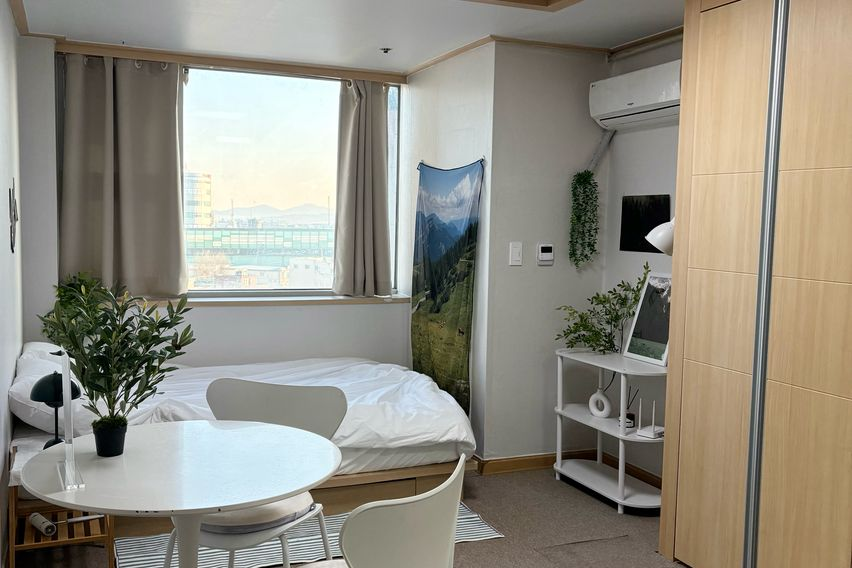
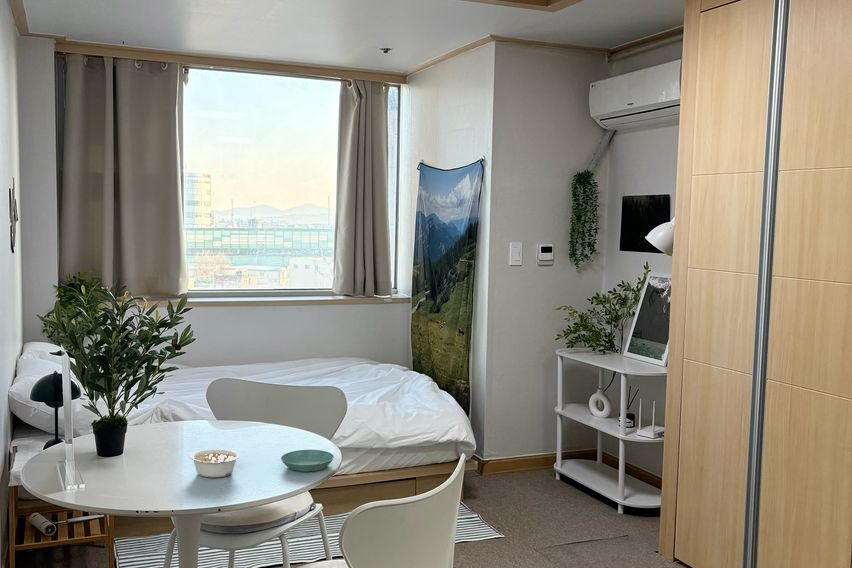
+ legume (216, 462)
+ saucer (307, 461)
